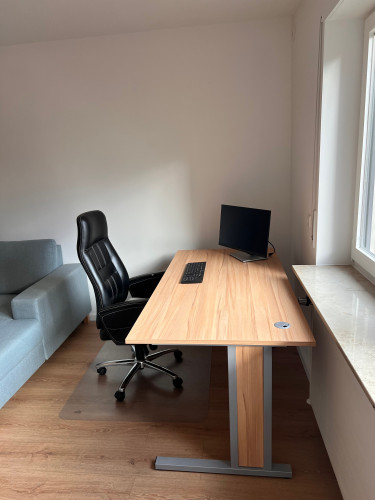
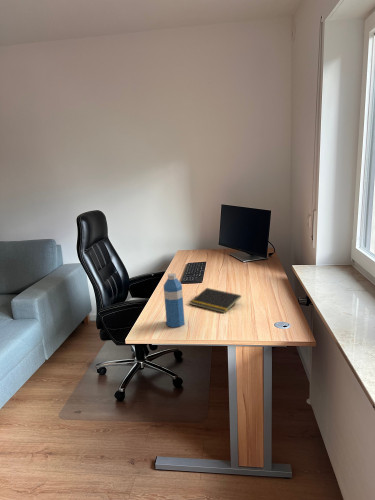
+ water bottle (173, 299)
+ notepad (215, 299)
